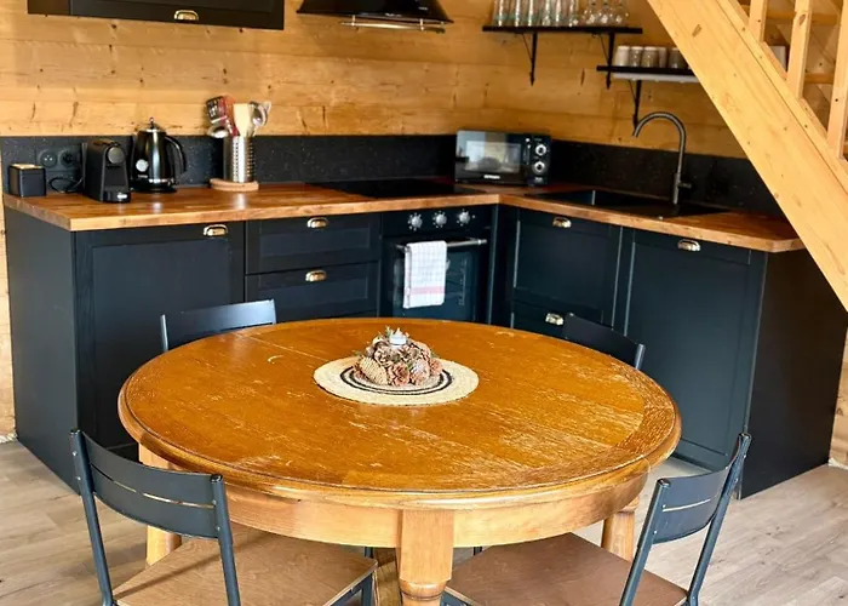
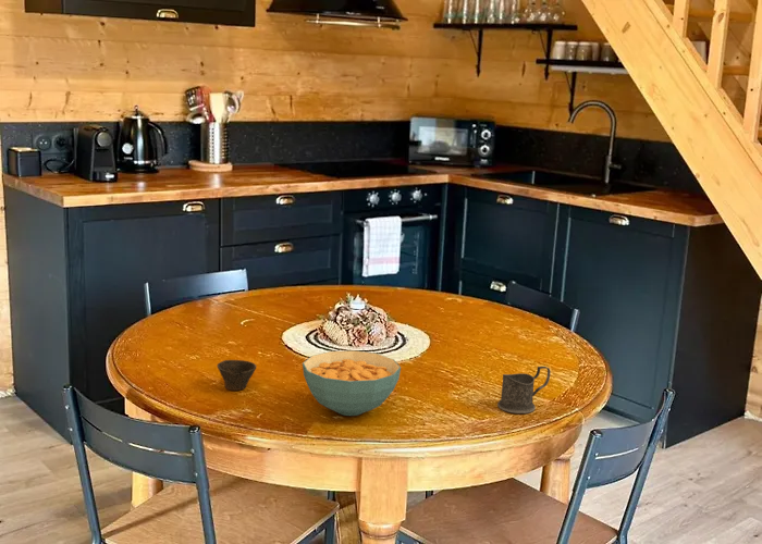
+ cereal bowl (351, 387)
+ cup (235, 374)
+ mug (525, 386)
